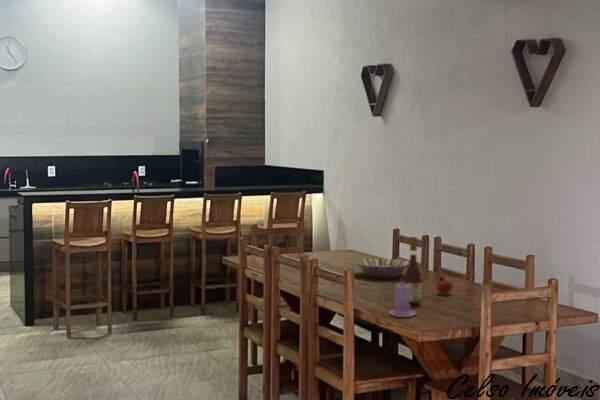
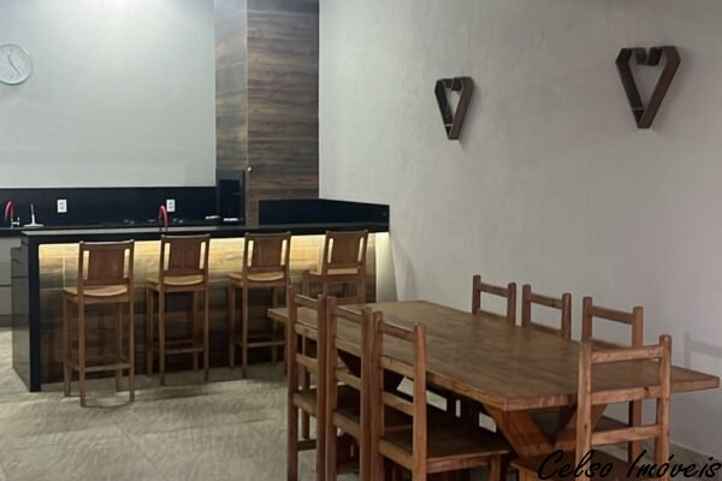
- serving bowl (382, 269)
- wine bottle (413, 270)
- candle (401, 296)
- fruit (444, 284)
